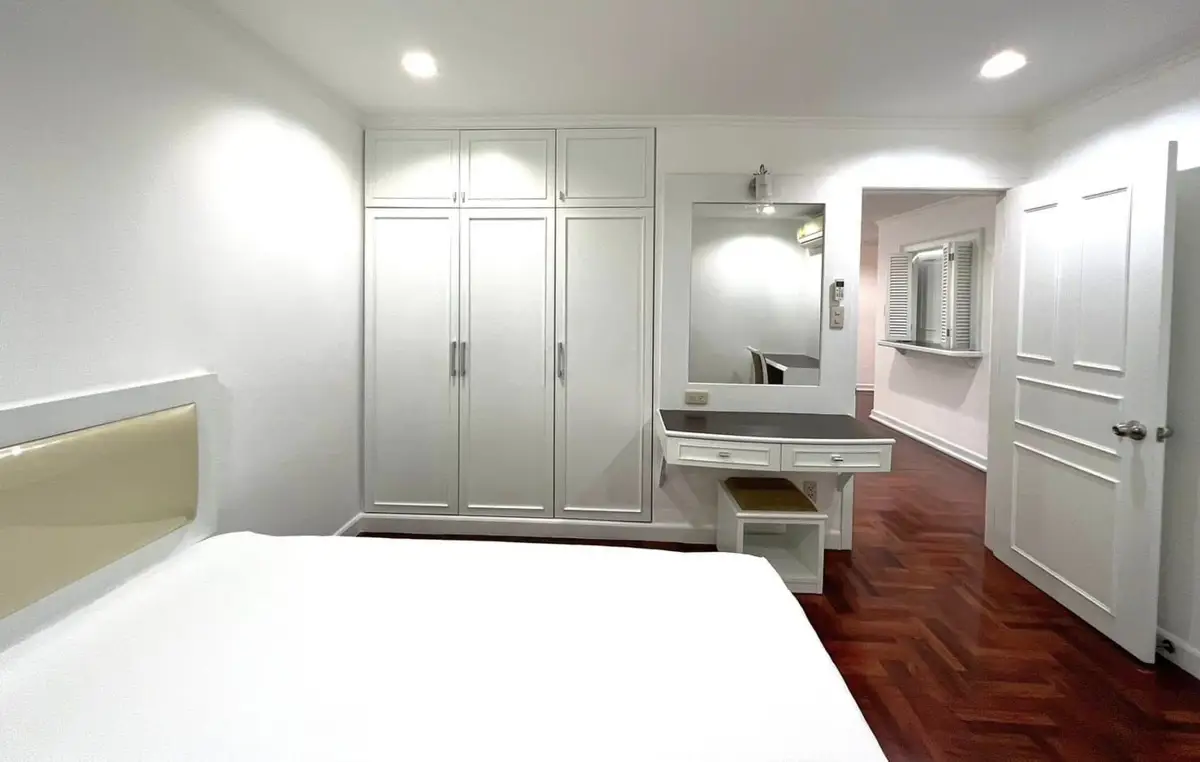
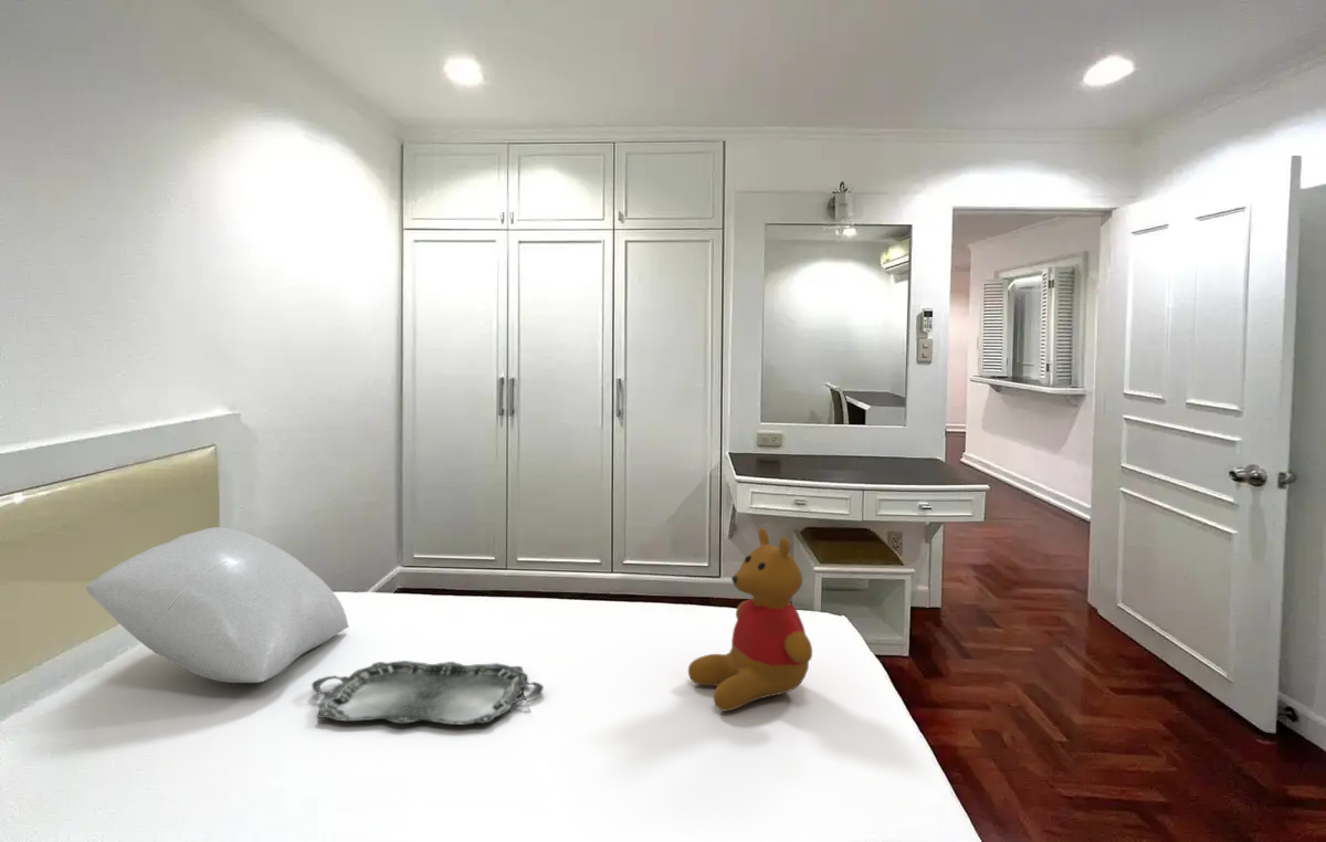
+ pillow (235, 599)
+ teddy bear (750, 613)
+ serving tray (428, 690)
